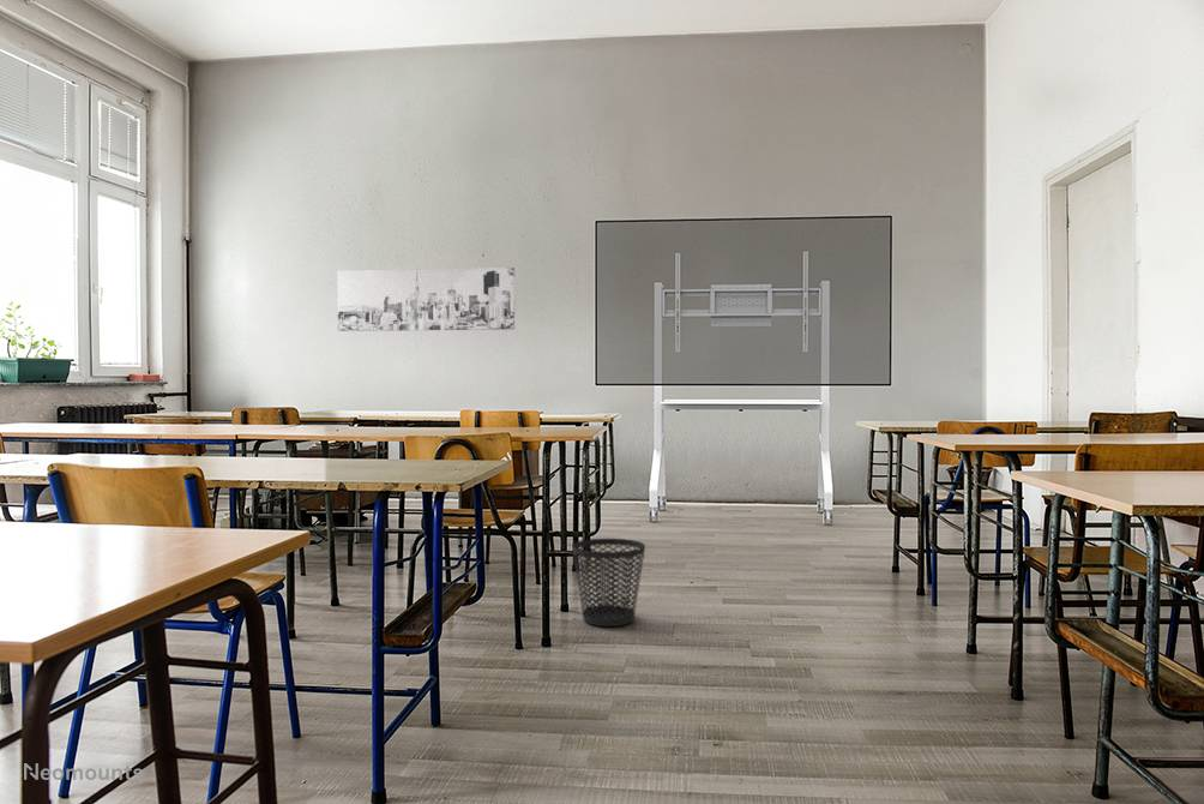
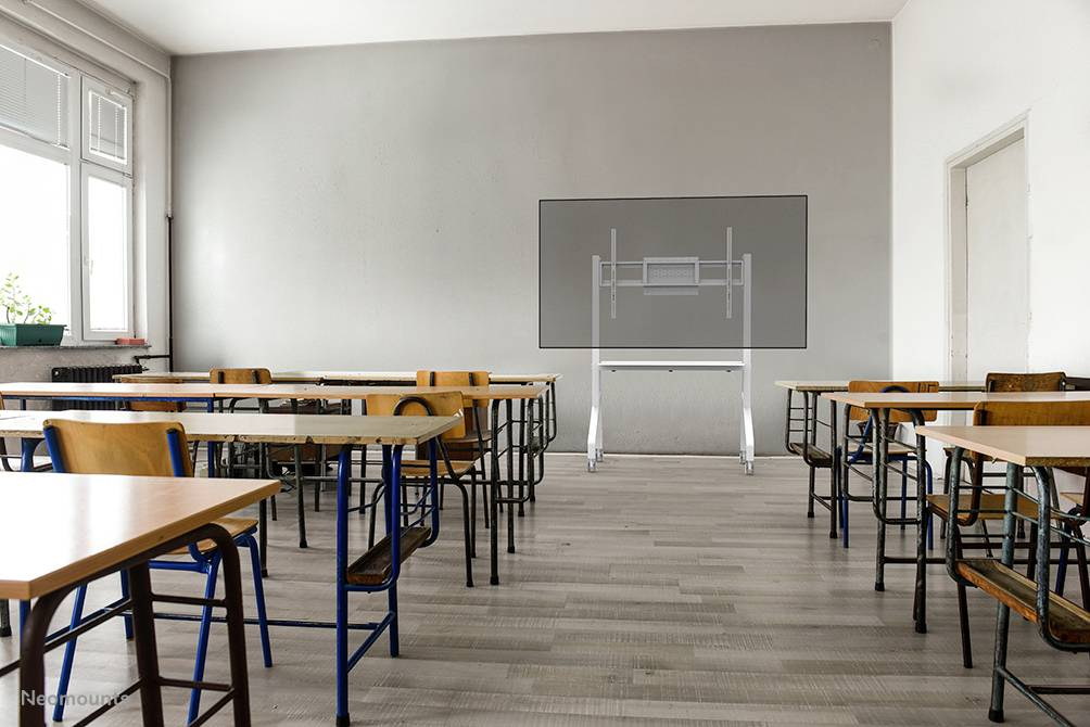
- wastebasket (608, 582)
- wall art (425, 299)
